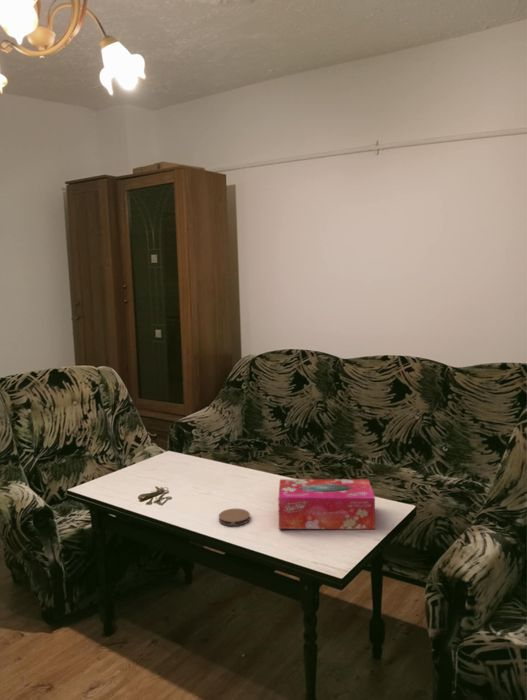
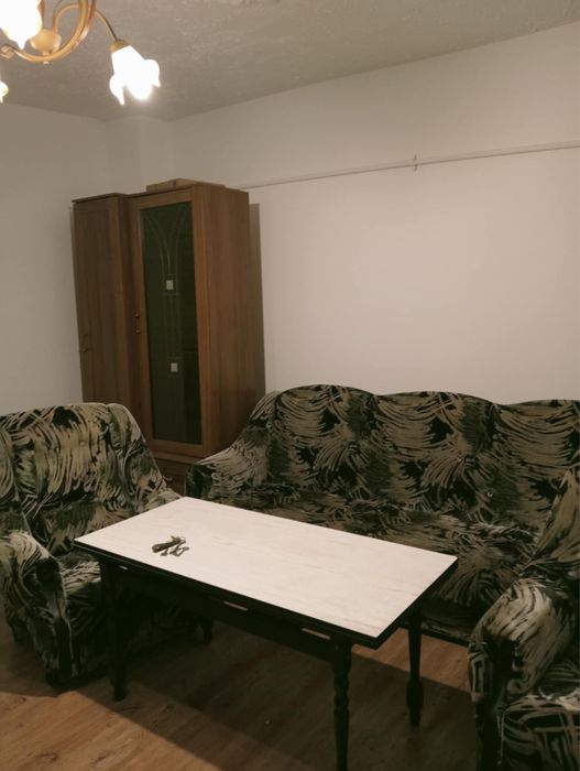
- coaster (234, 516)
- tissue box (325, 503)
